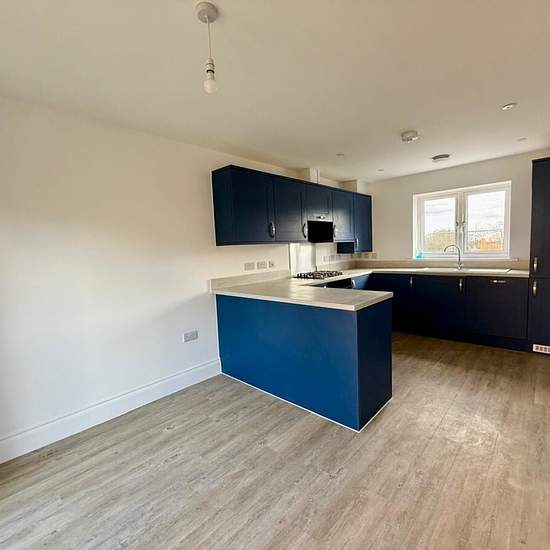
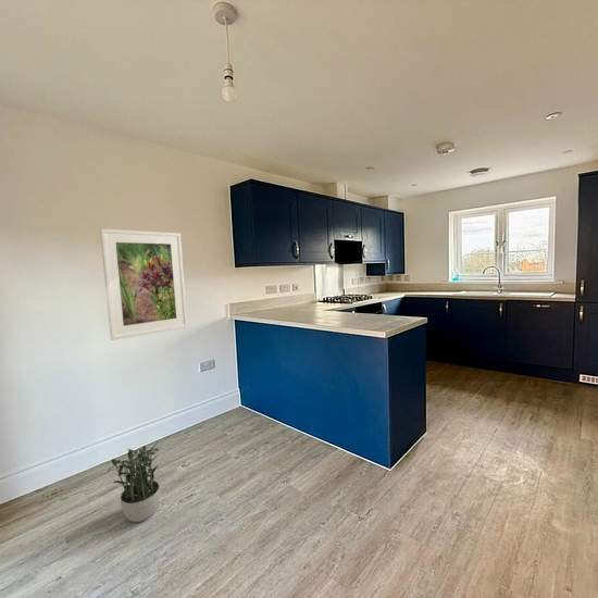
+ potted plant (136, 479)
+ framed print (148, 283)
